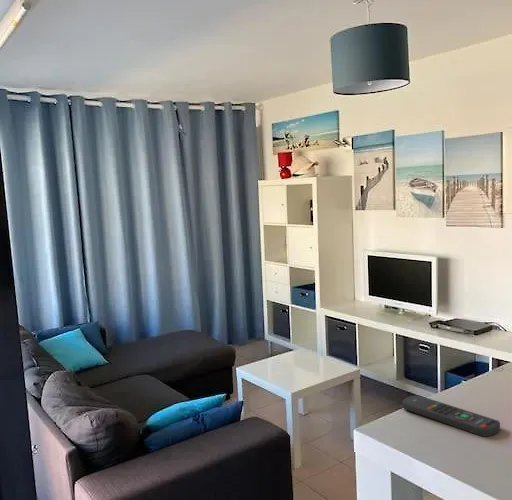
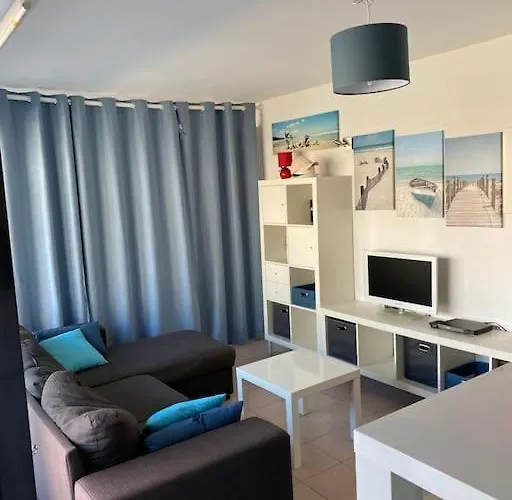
- remote control (448, 413)
